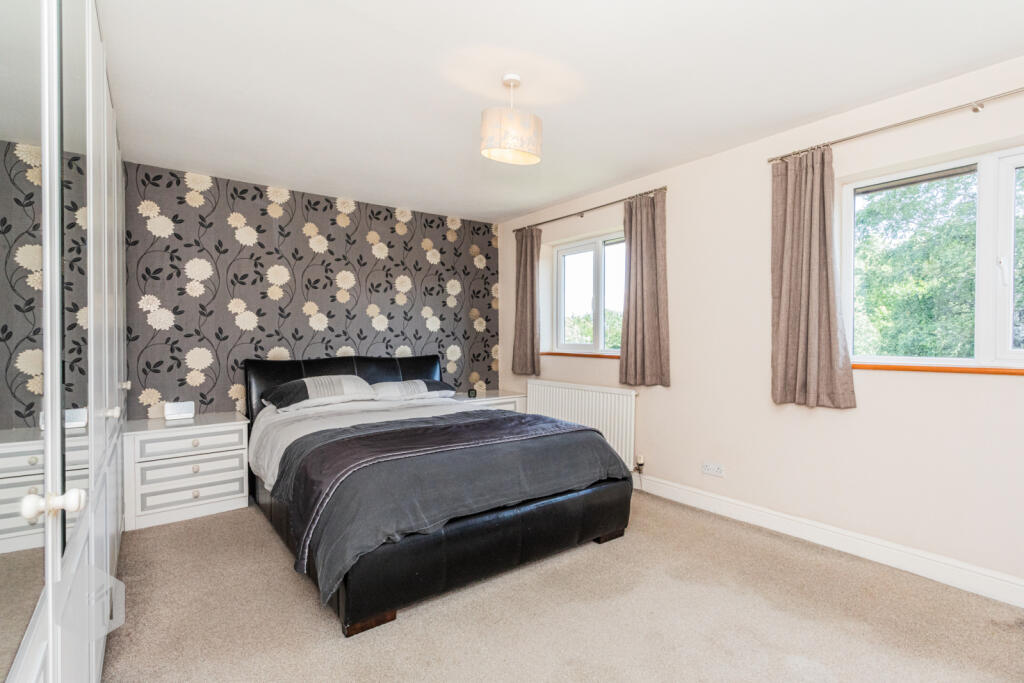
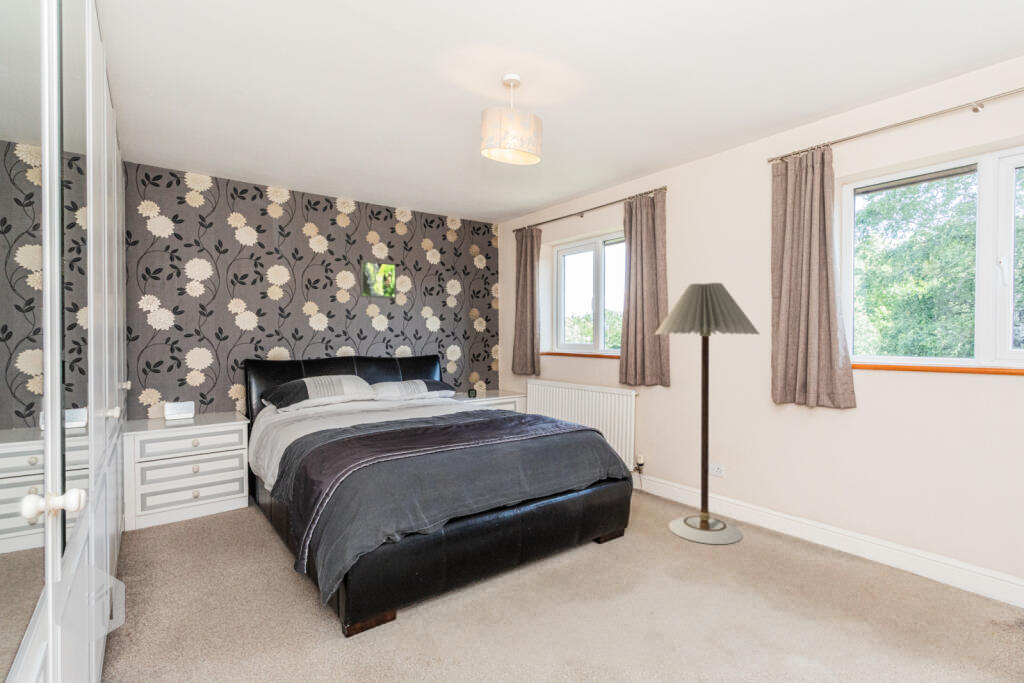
+ floor lamp (705, 407)
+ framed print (378, 280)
